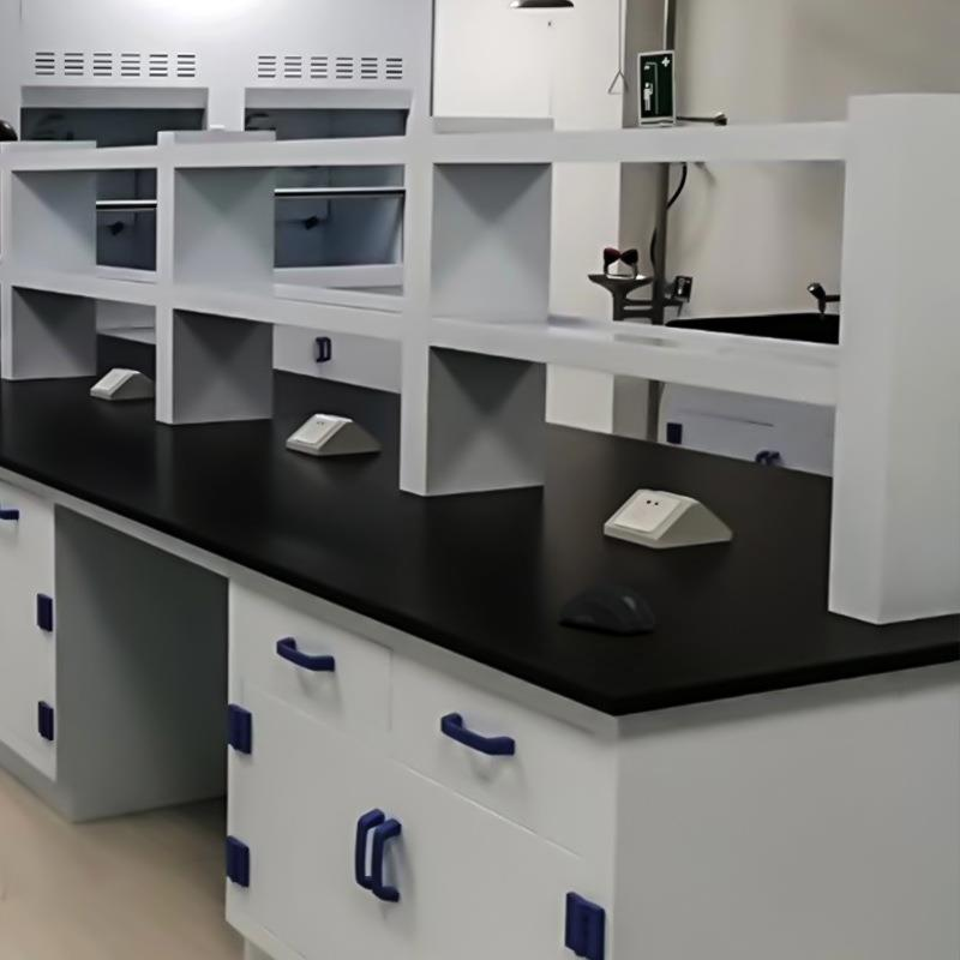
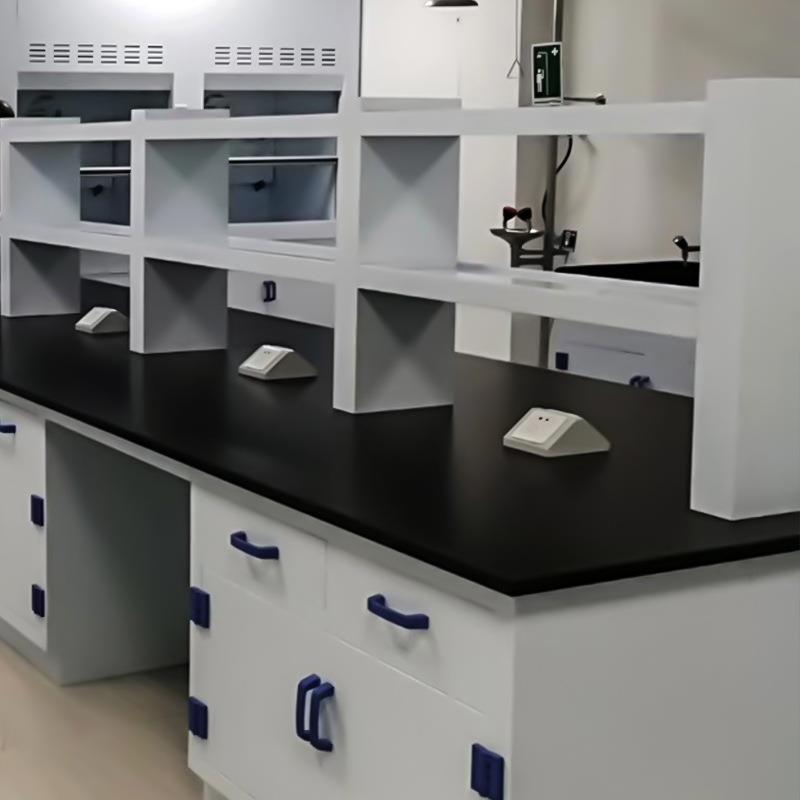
- computer mouse (610, 605)
